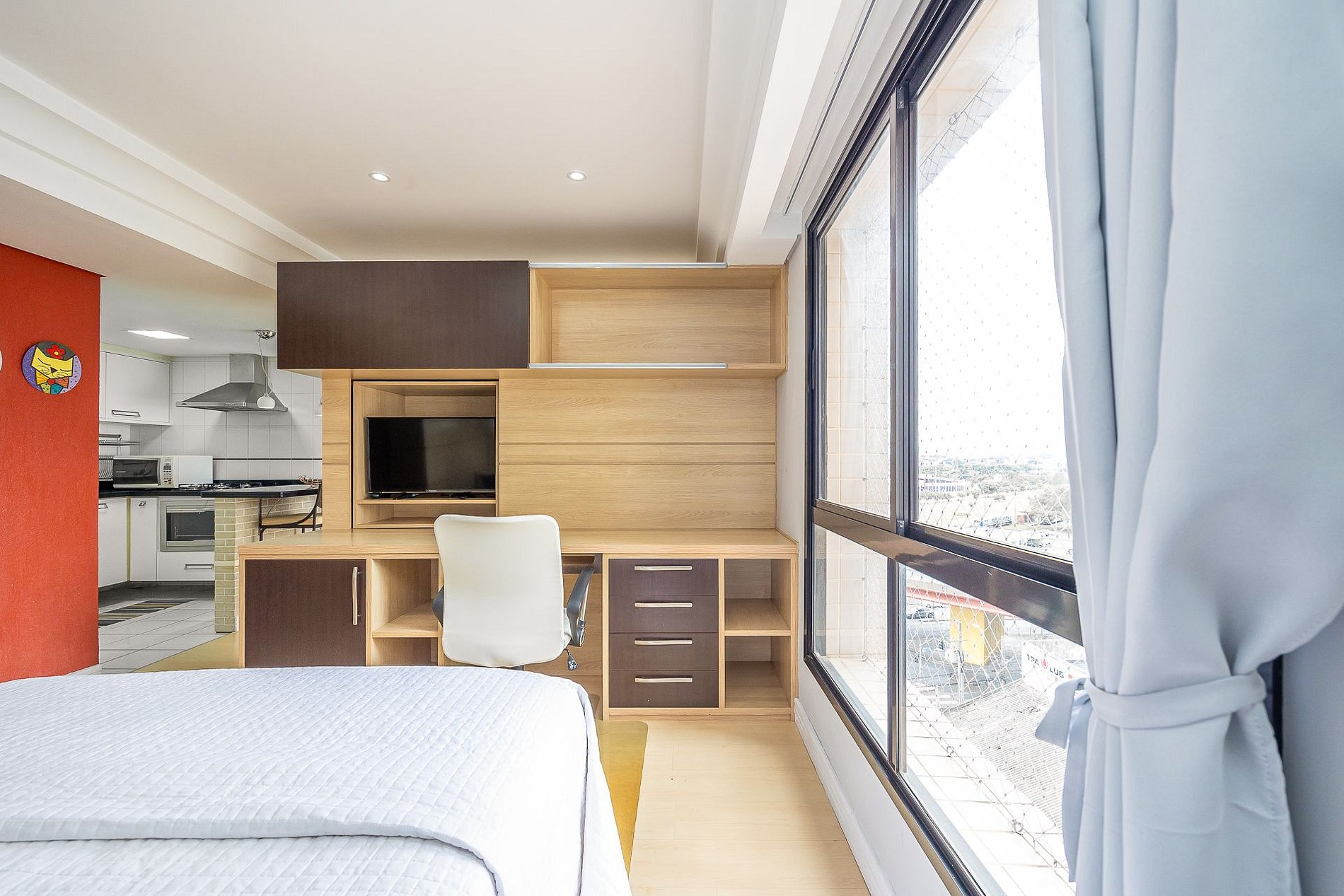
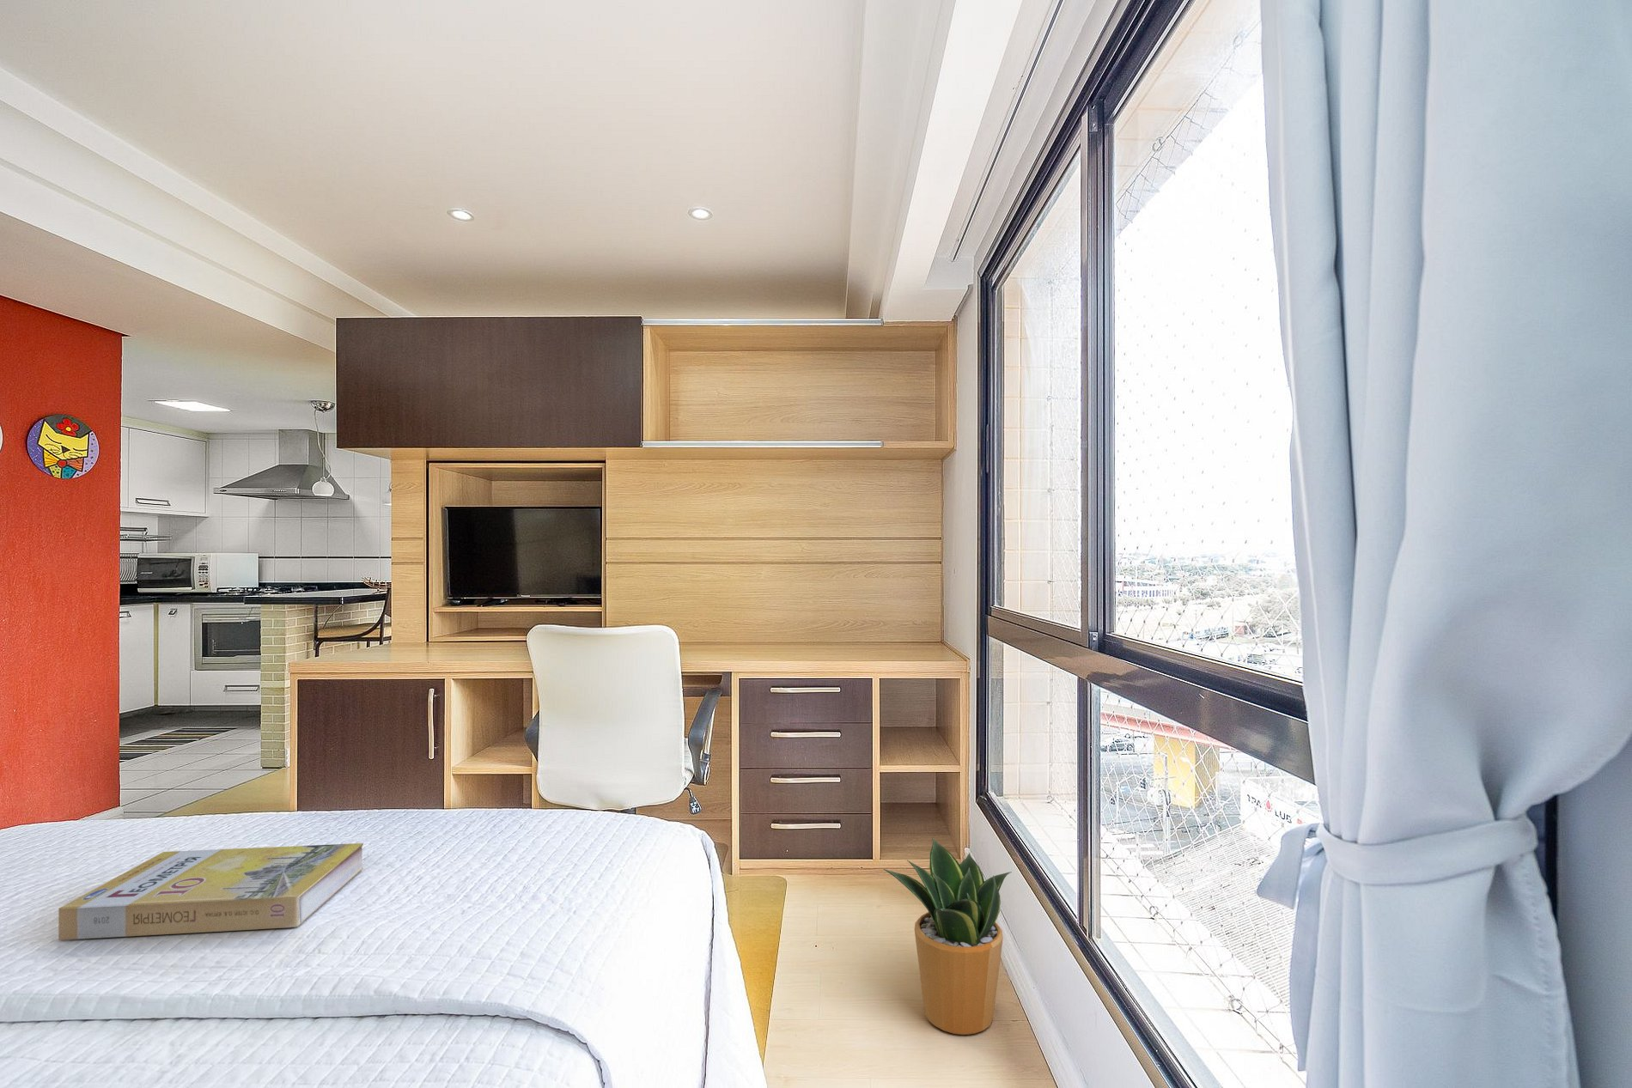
+ book (225, 886)
+ potted plant (950, 940)
